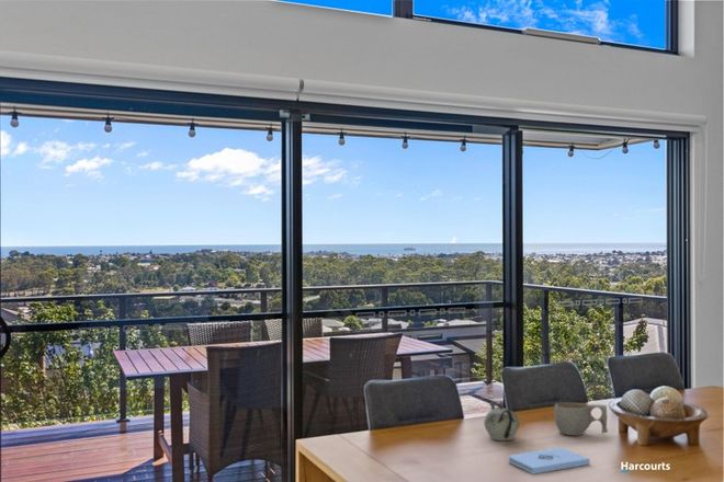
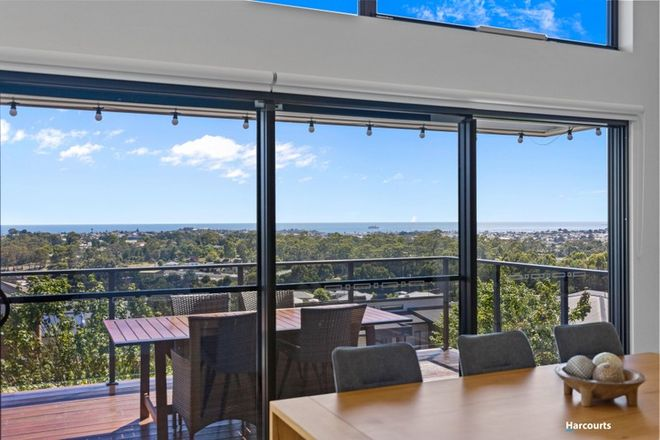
- teapot (500, 418)
- cup (580, 418)
- notepad (547, 459)
